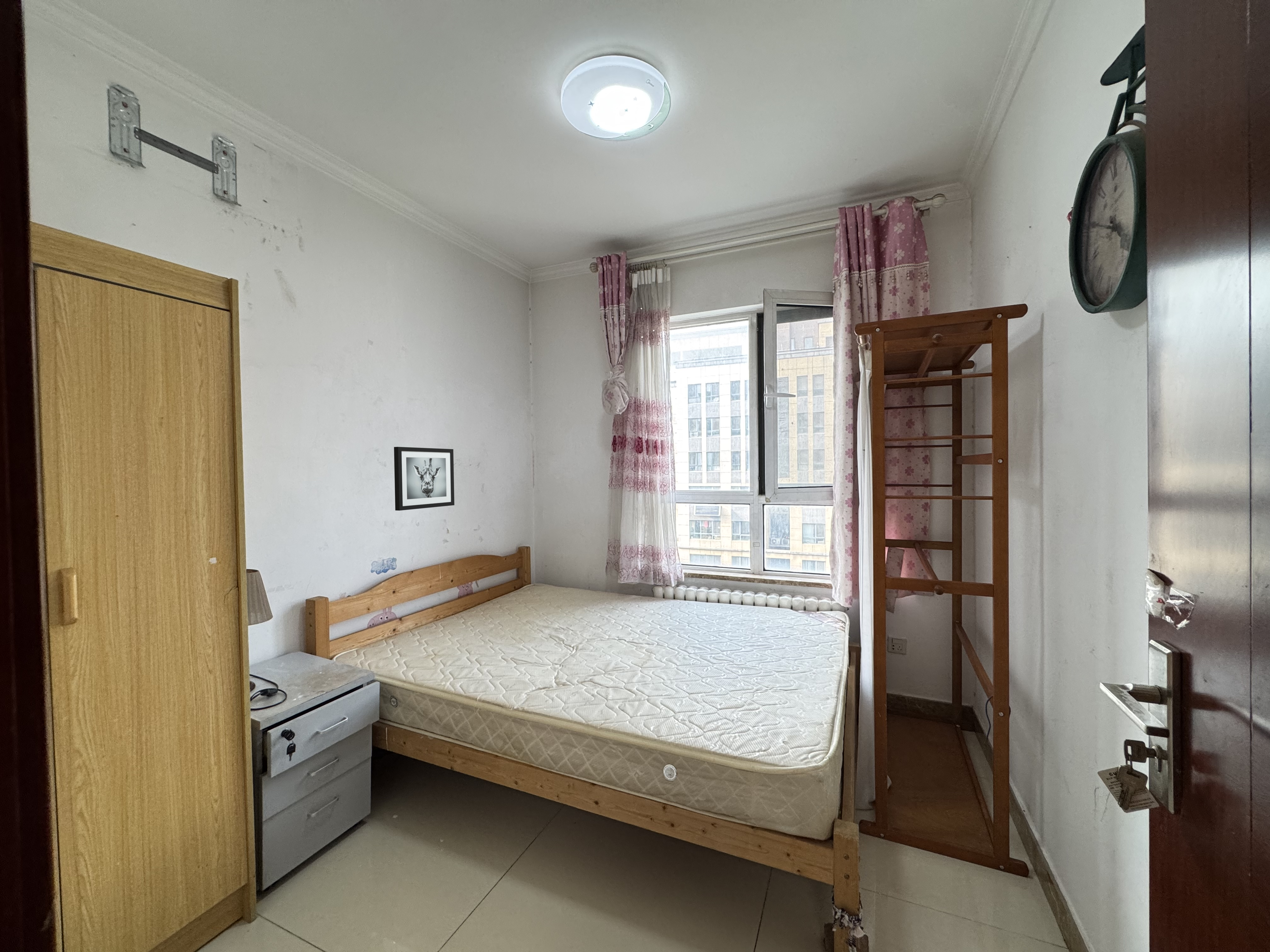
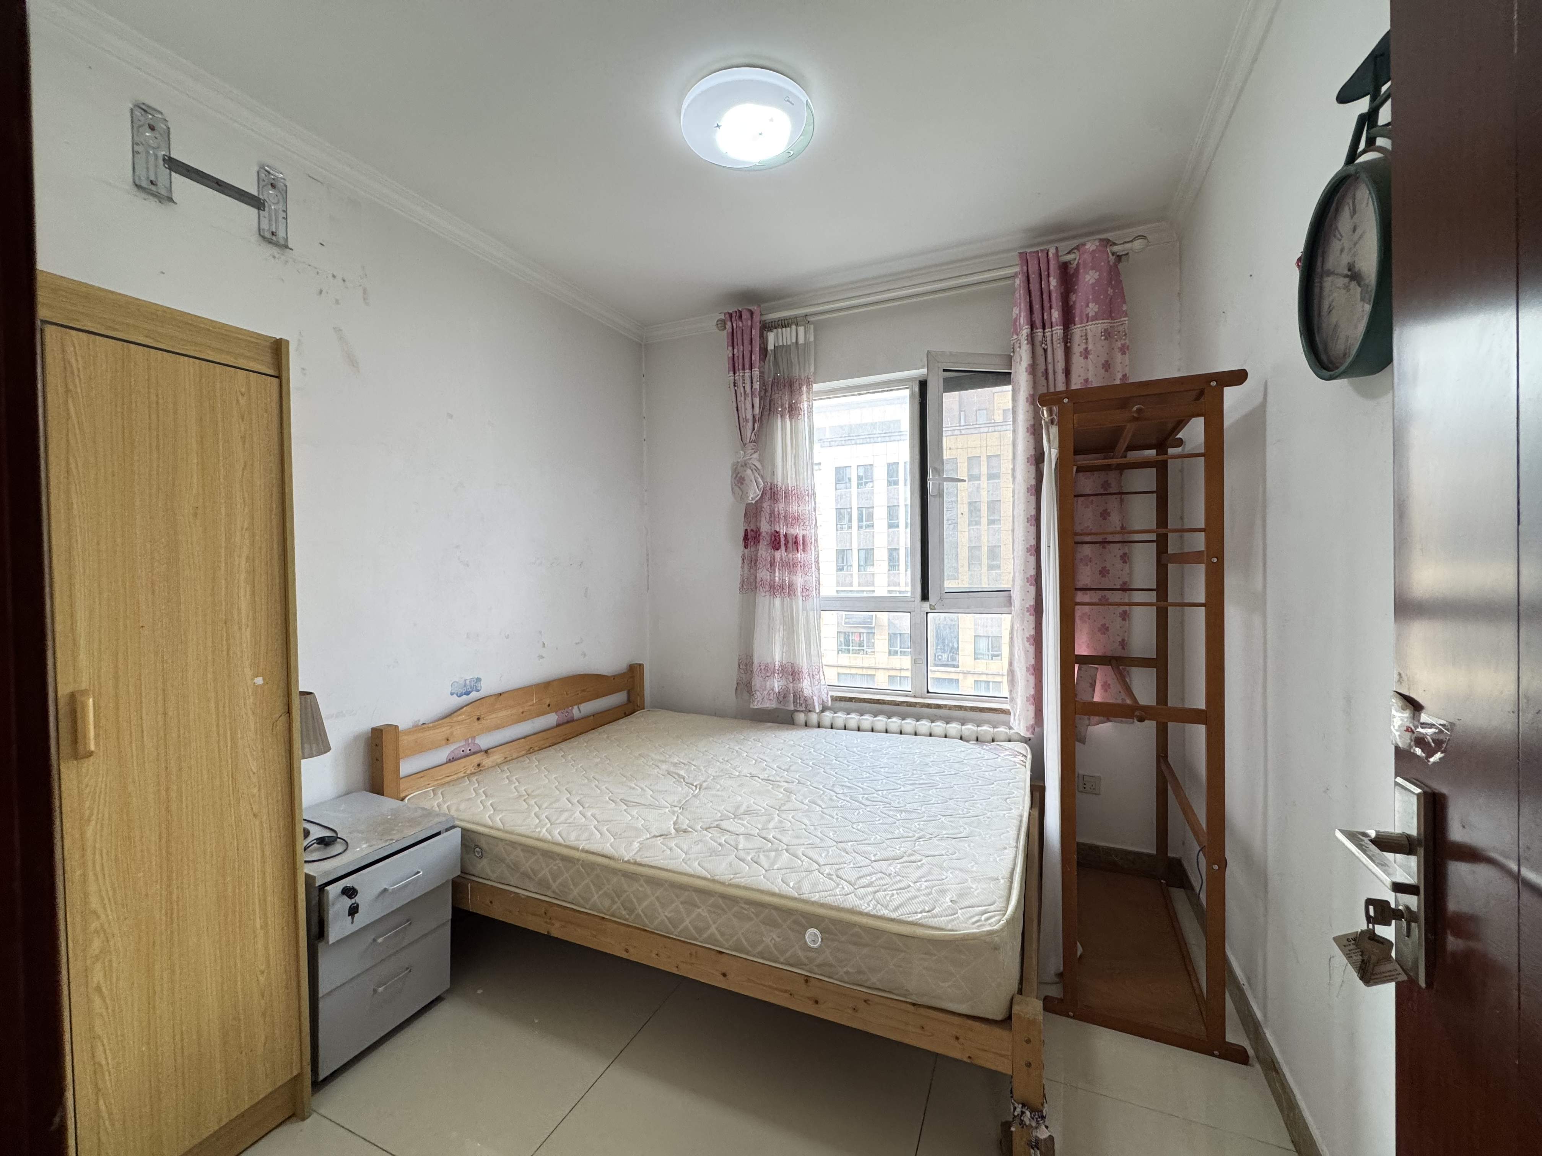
- wall art (426, 478)
